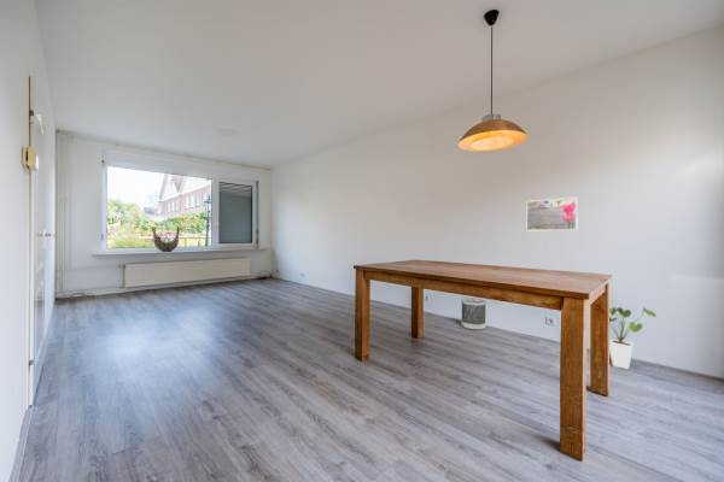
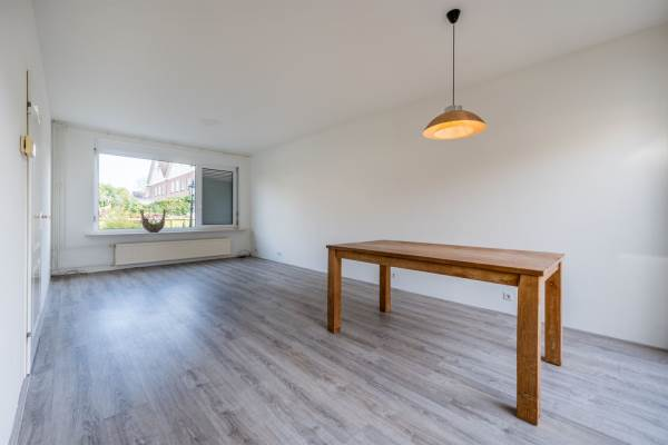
- wastebasket (473, 313)
- house plant (625, 335)
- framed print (550, 214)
